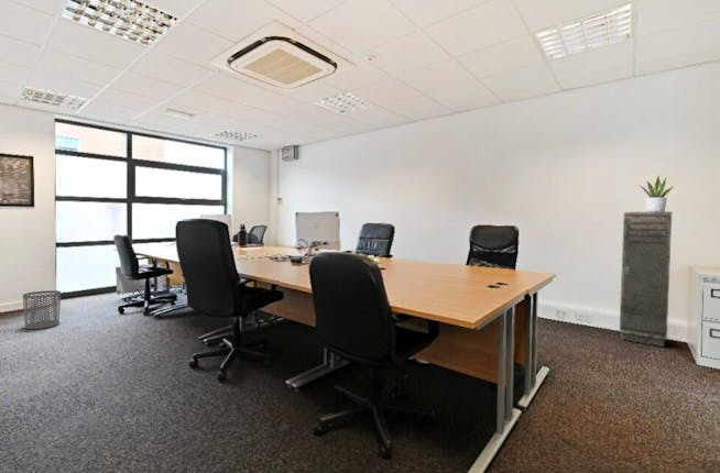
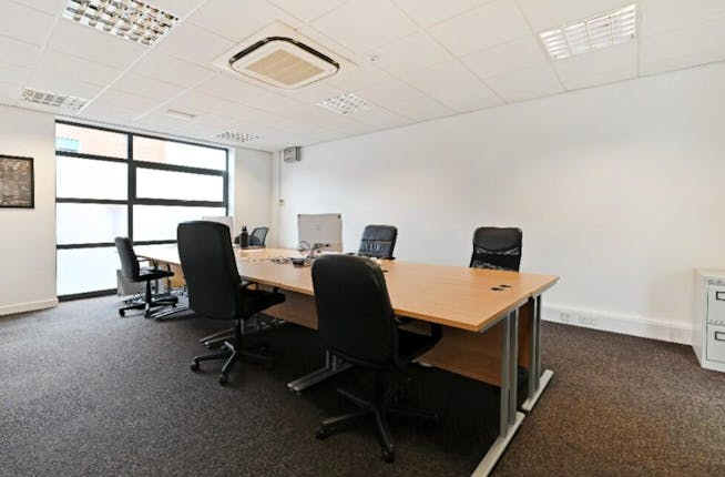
- waste bin (42, 308)
- storage cabinet (645, 276)
- potted plant (655, 193)
